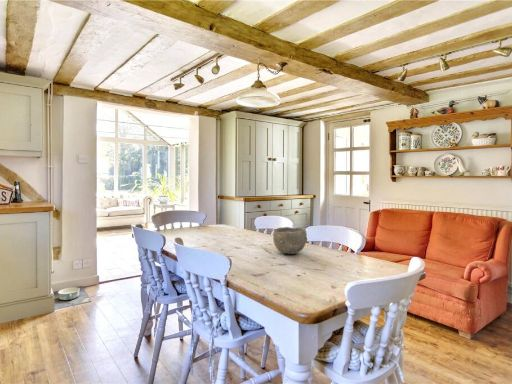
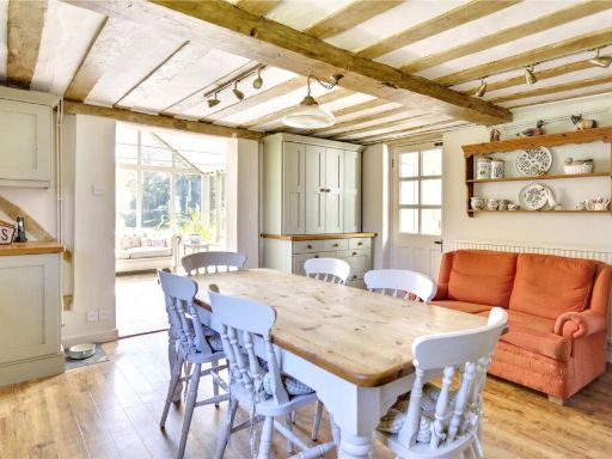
- bowl (289, 240)
